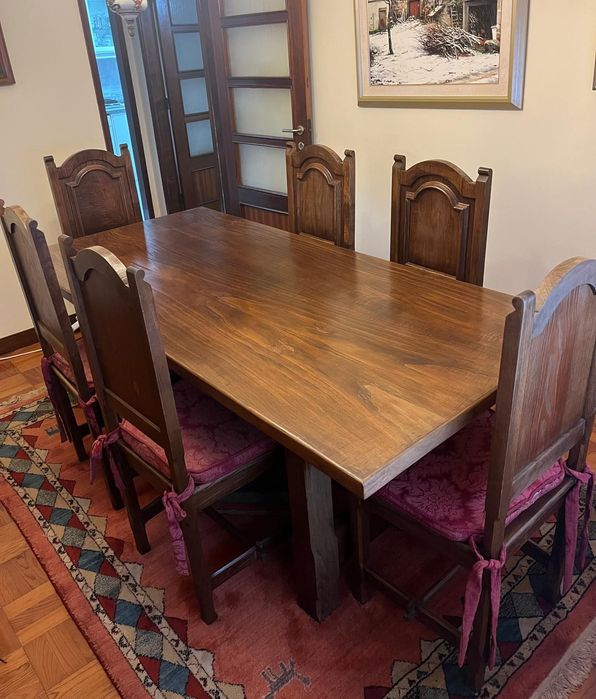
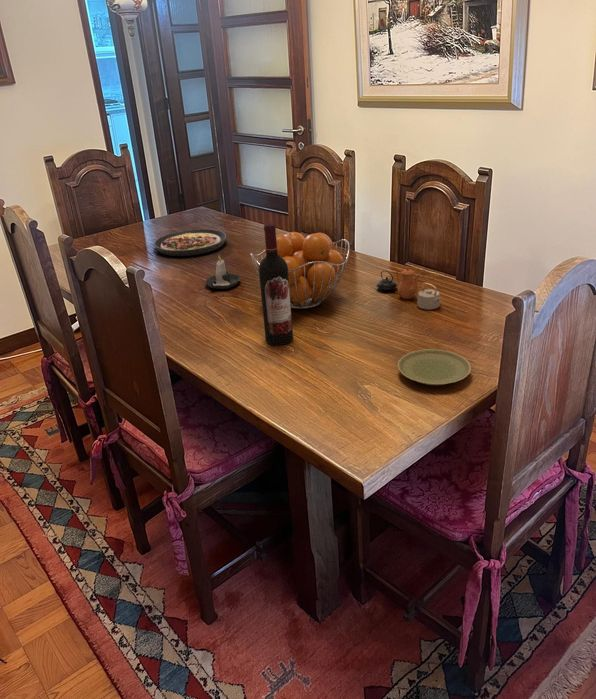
+ candle (220, 270)
+ teapot (408, 282)
+ plate (190, 240)
+ plate (433, 369)
+ wine bottle (274, 284)
+ fruit basket (301, 268)
